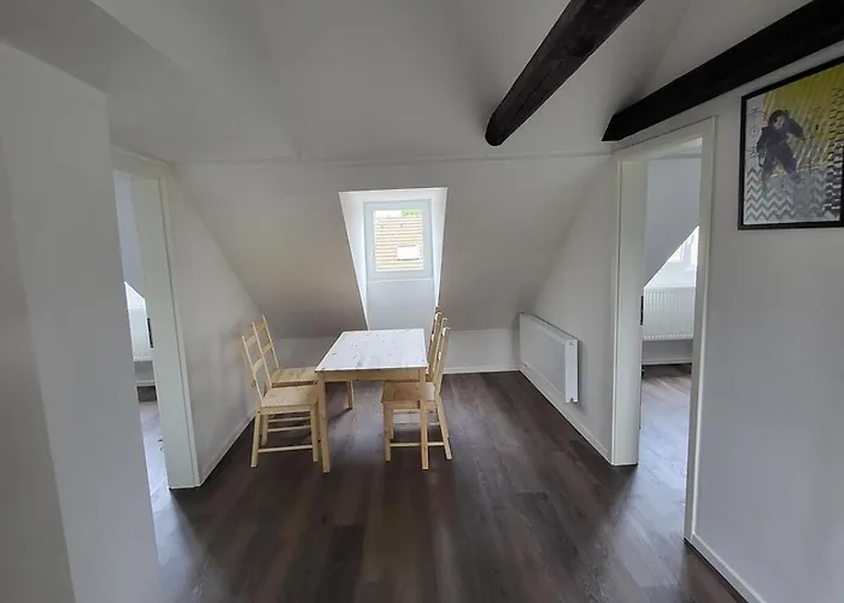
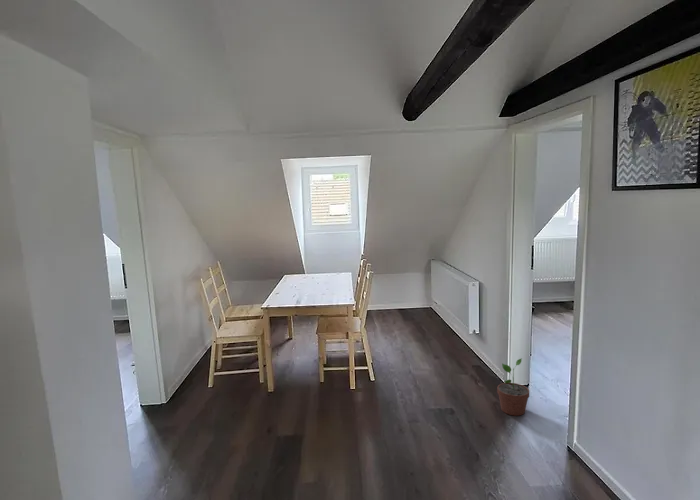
+ potted plant (513, 385)
